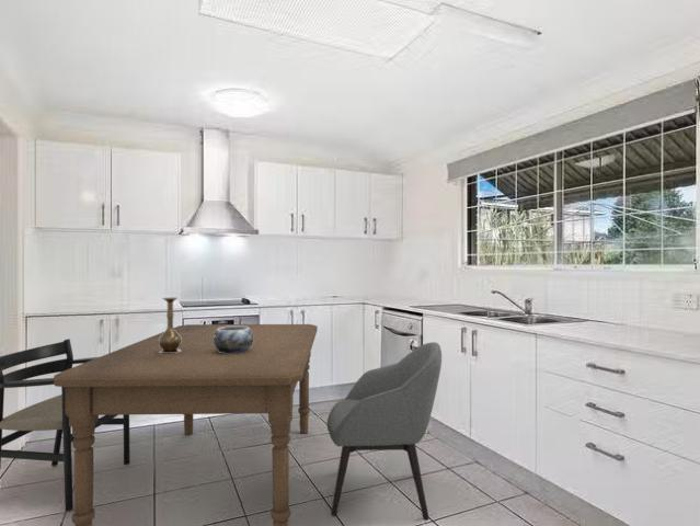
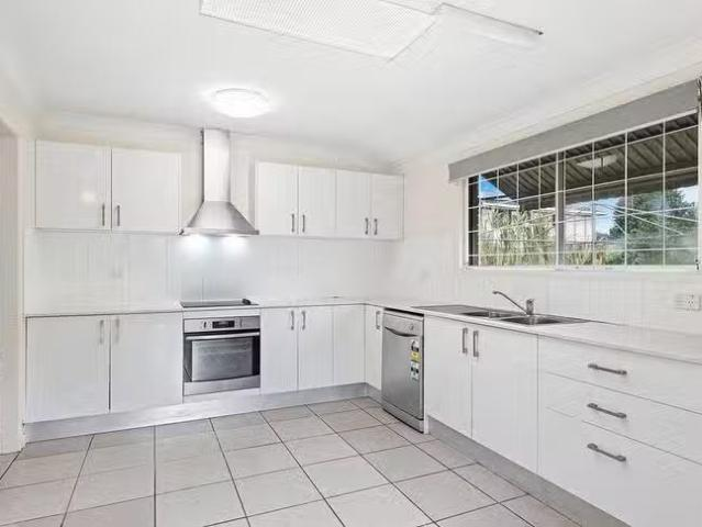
- chair (383, 418)
- chair (60, 415)
- dining table (222, 409)
- decorative bowl (233, 339)
- vase (170, 323)
